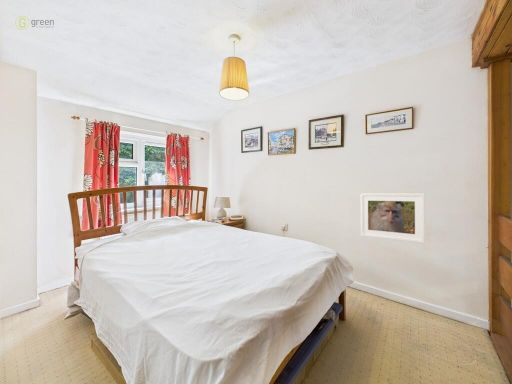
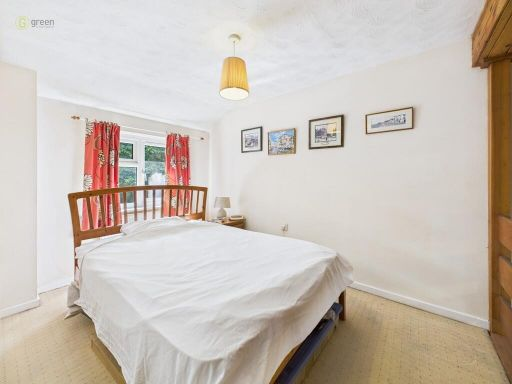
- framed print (390, 216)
